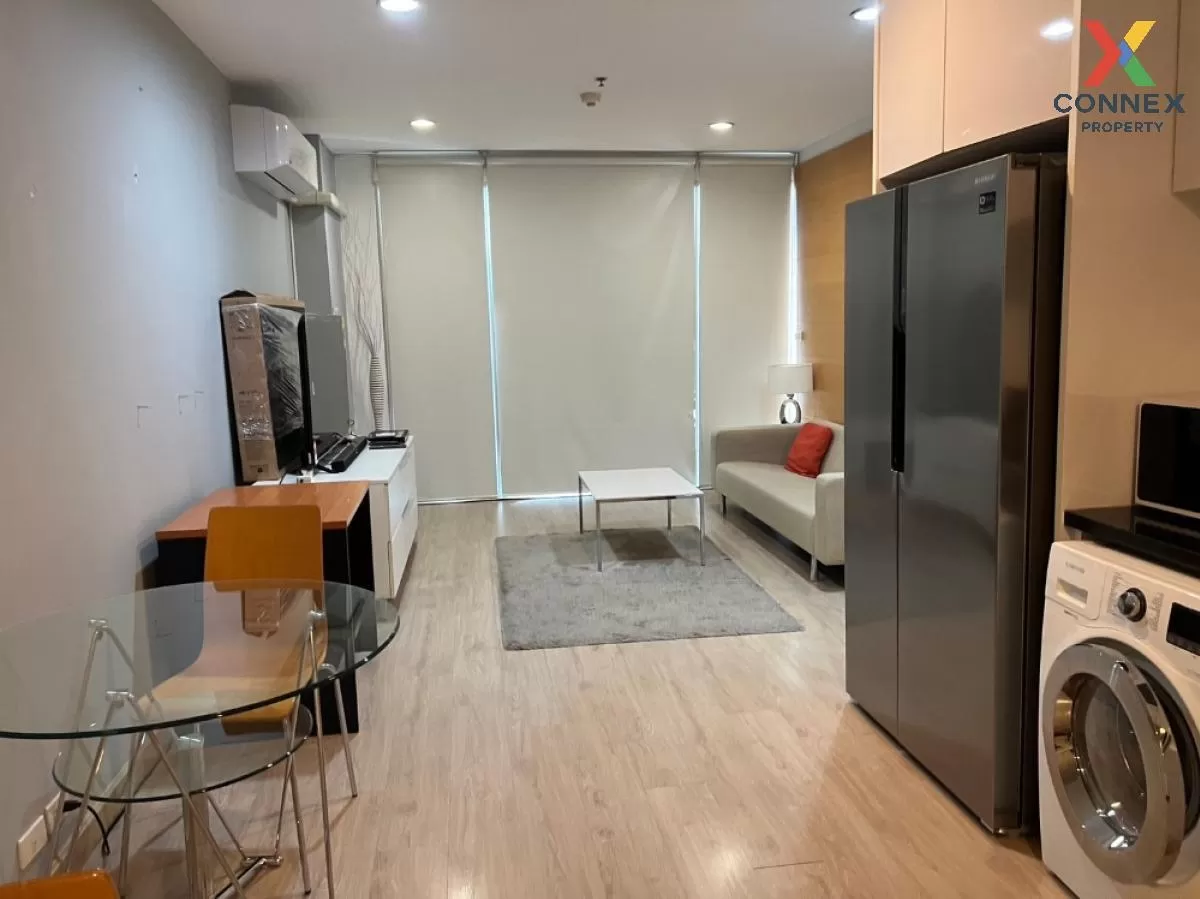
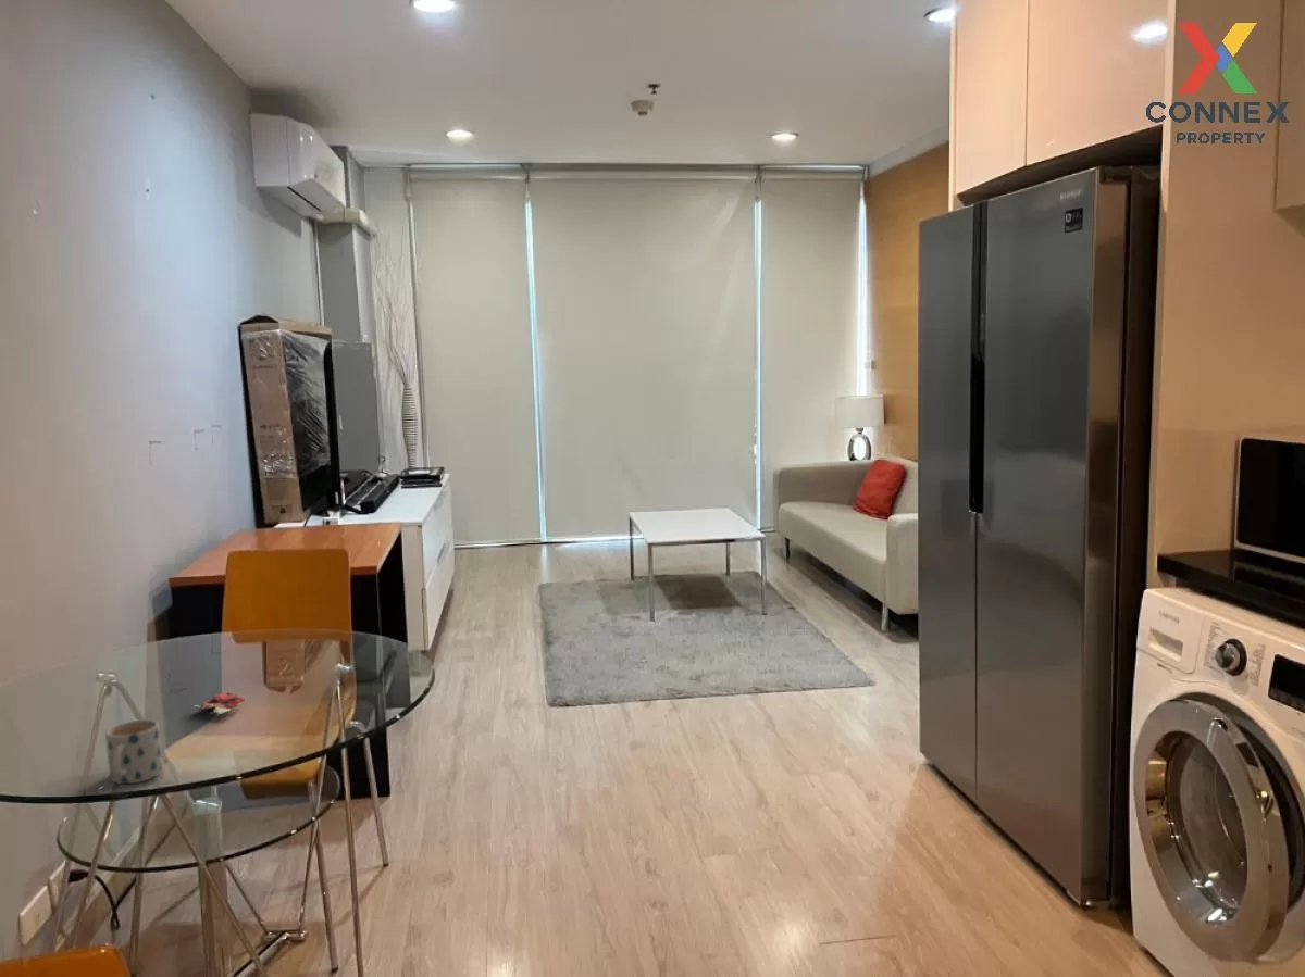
+ dried flowers (217, 702)
+ mug (130, 754)
